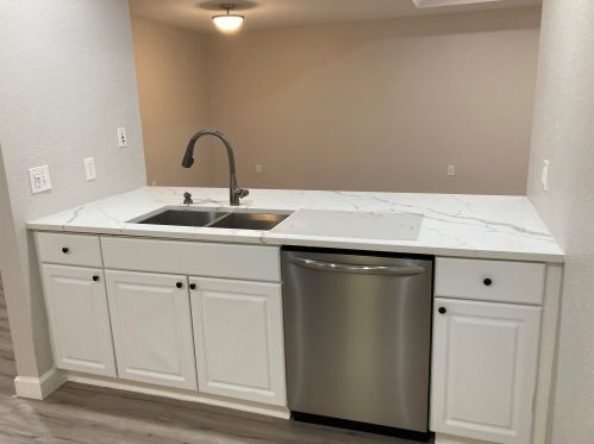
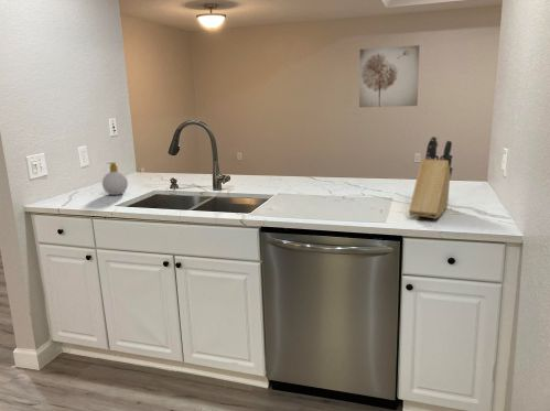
+ knife block (433, 174)
+ wall art (388, 77)
+ soap bottle (115, 177)
